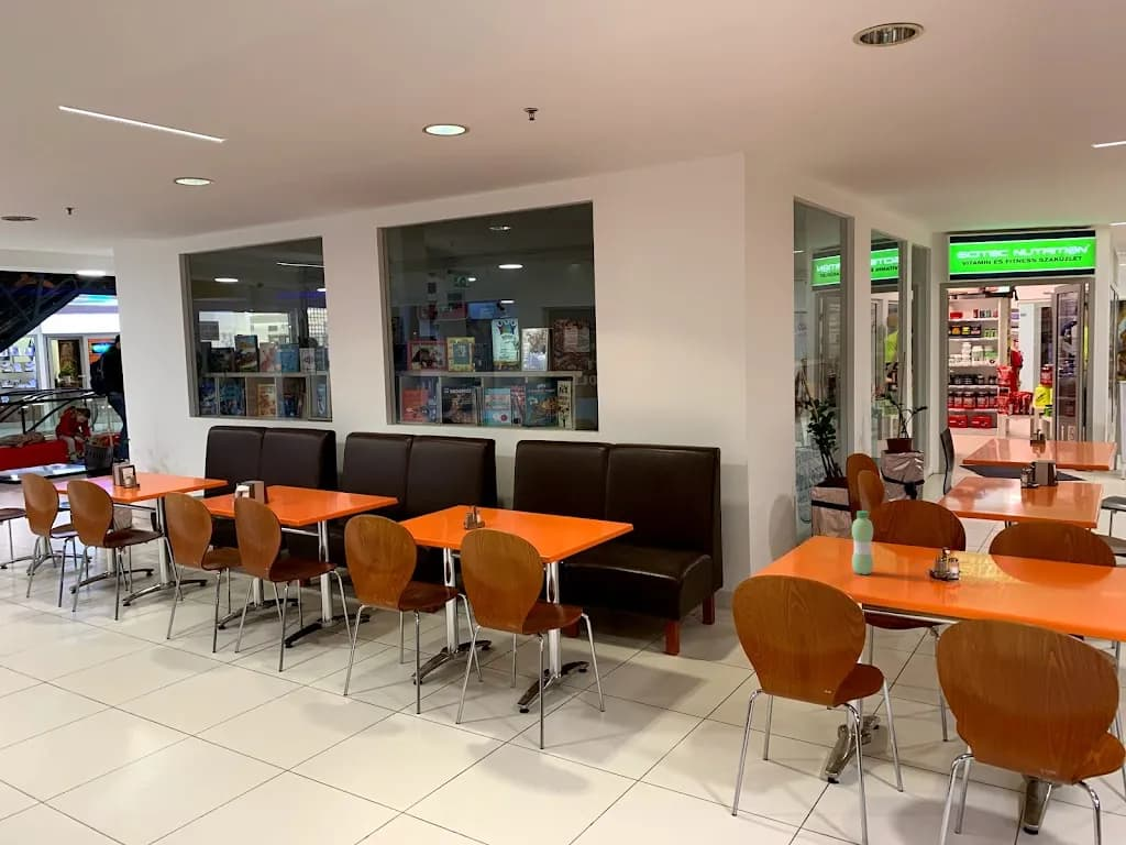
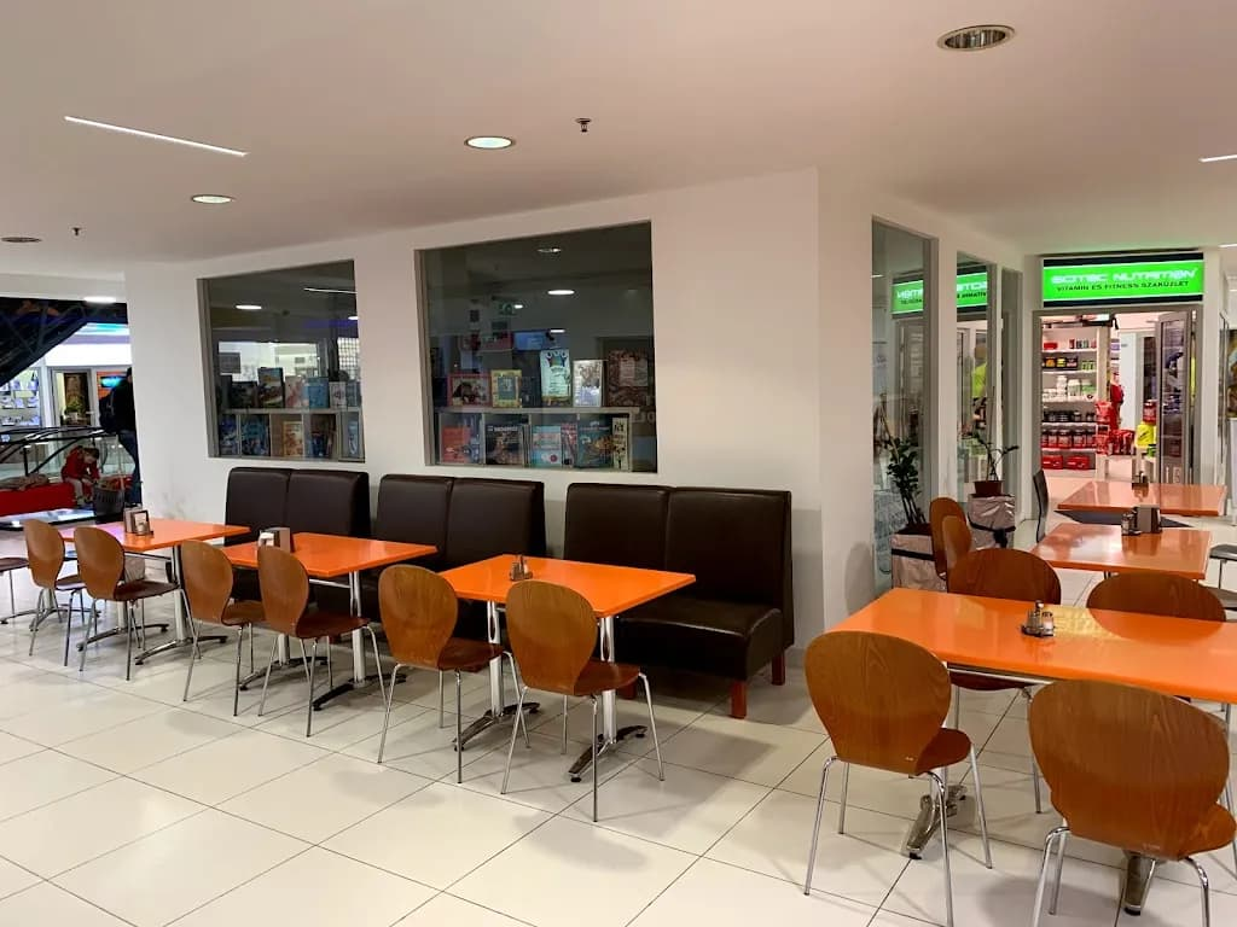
- water bottle (862, 541)
